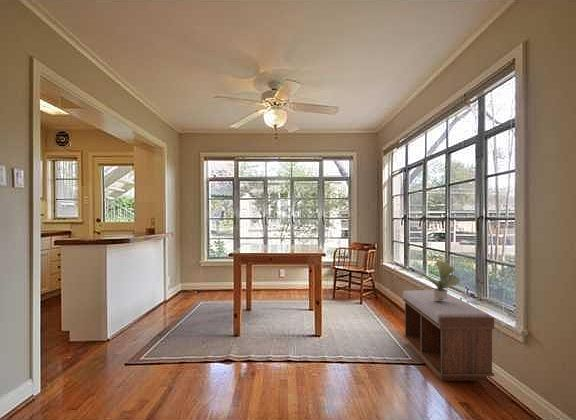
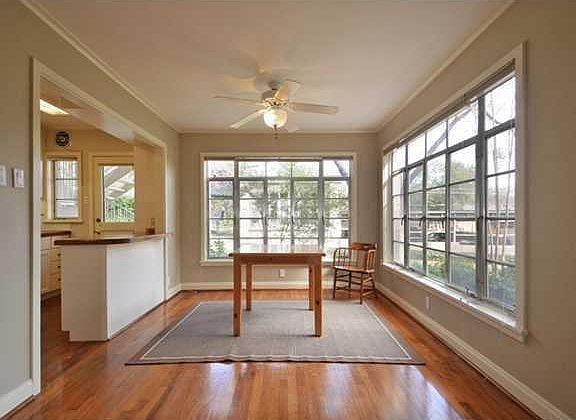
- potted plant (441, 282)
- bench (441, 329)
